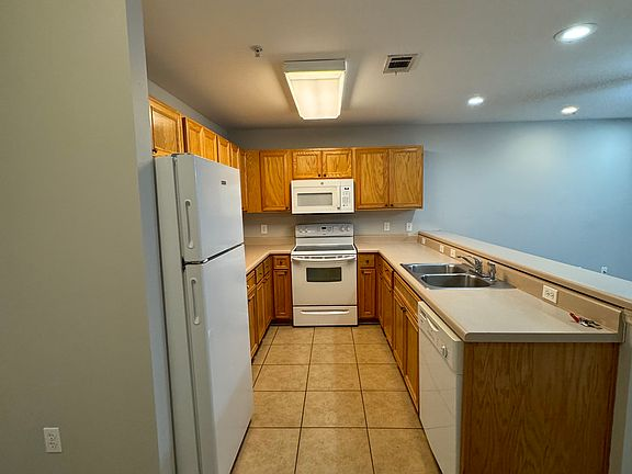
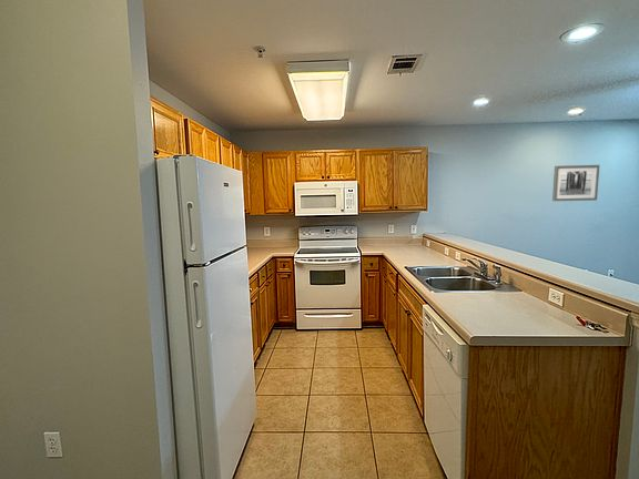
+ wall art (576, 183)
